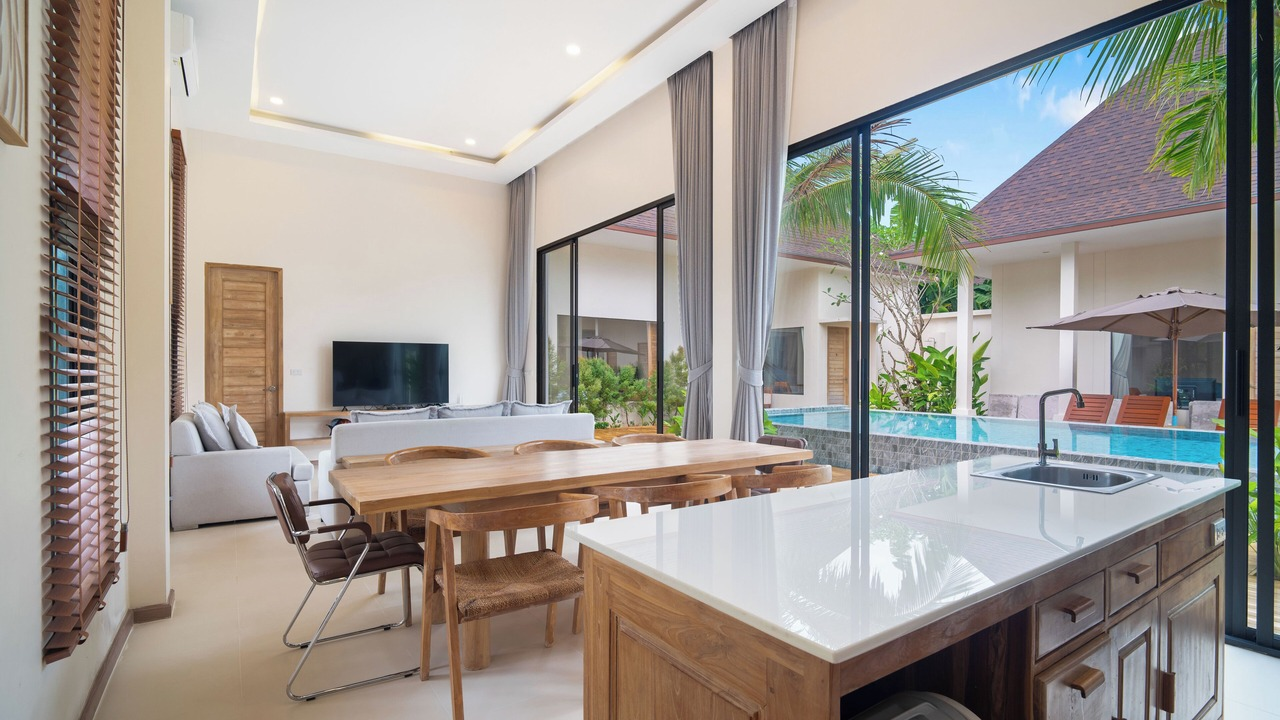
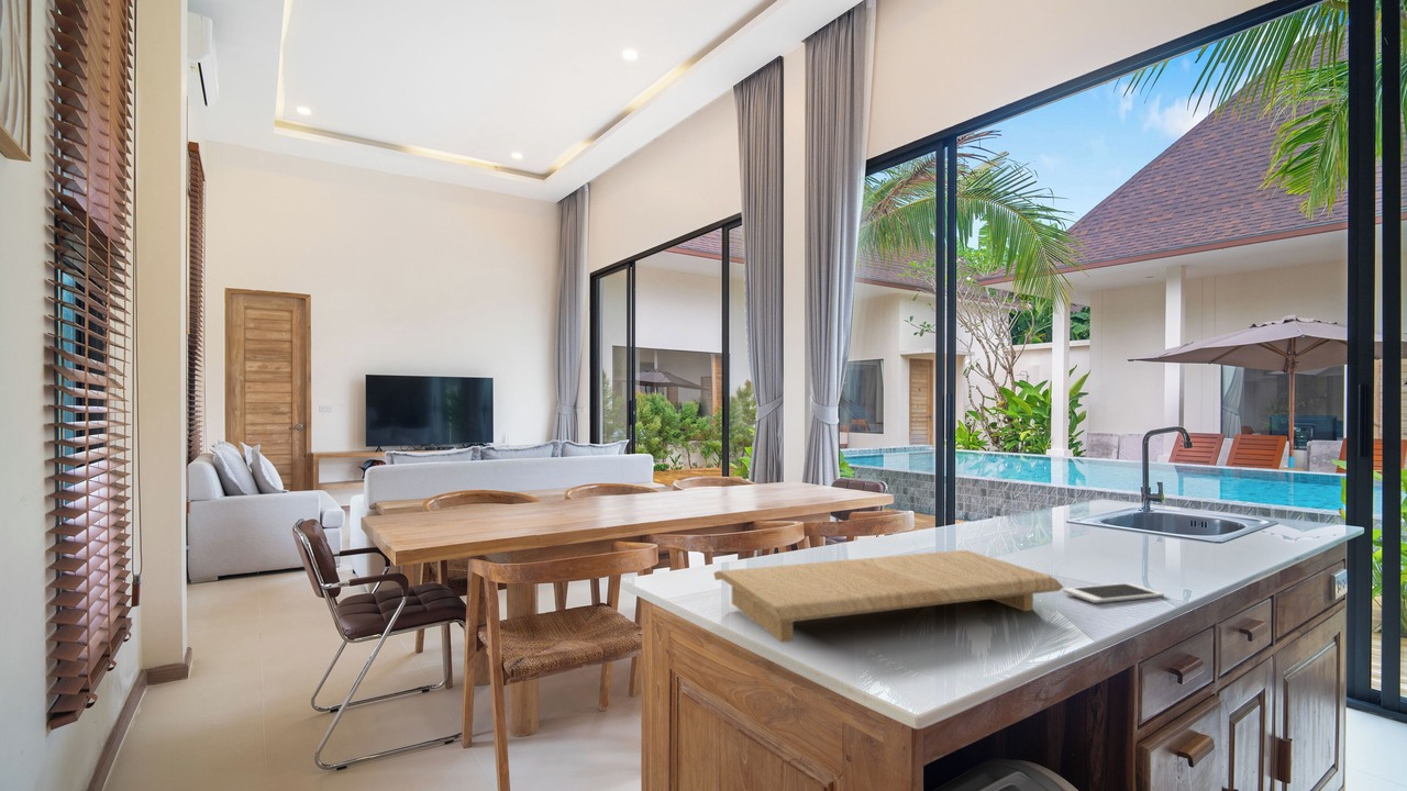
+ cell phone (1112, 592)
+ cutting board (883, 590)
